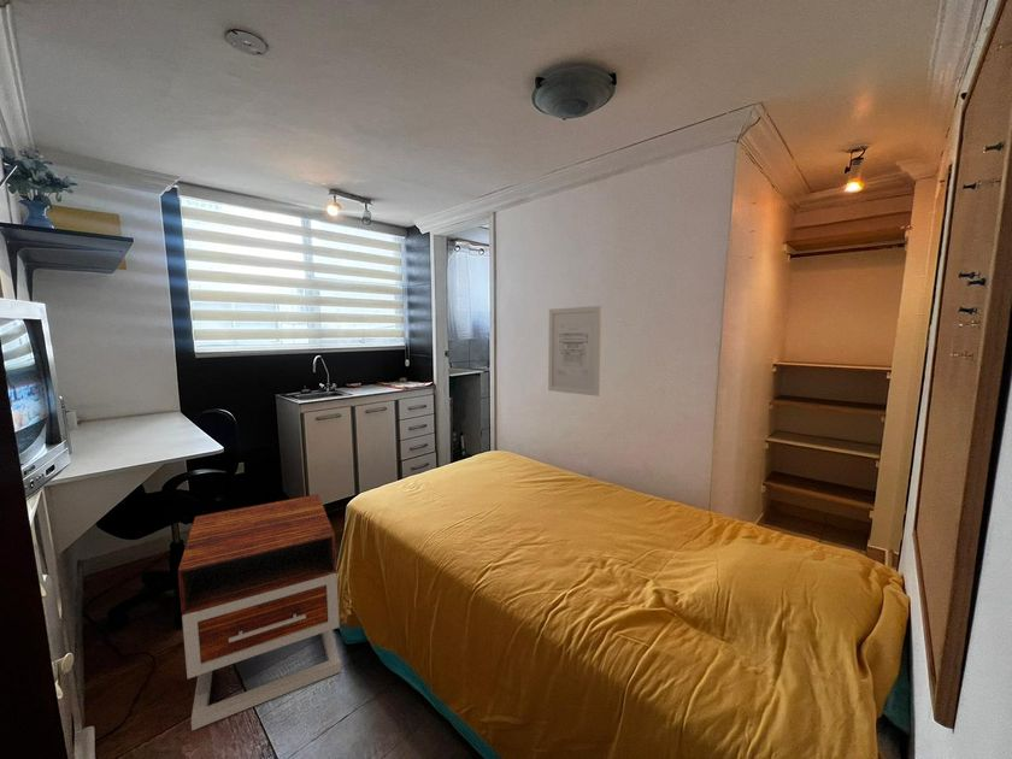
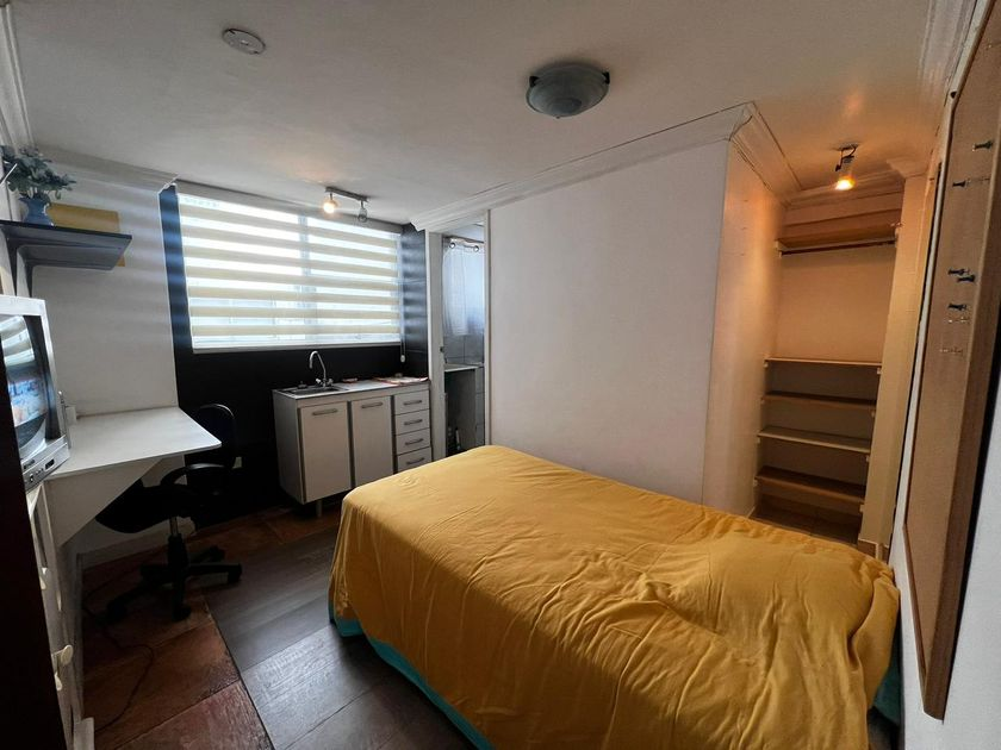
- wall art (572, 351)
- nightstand (266, 593)
